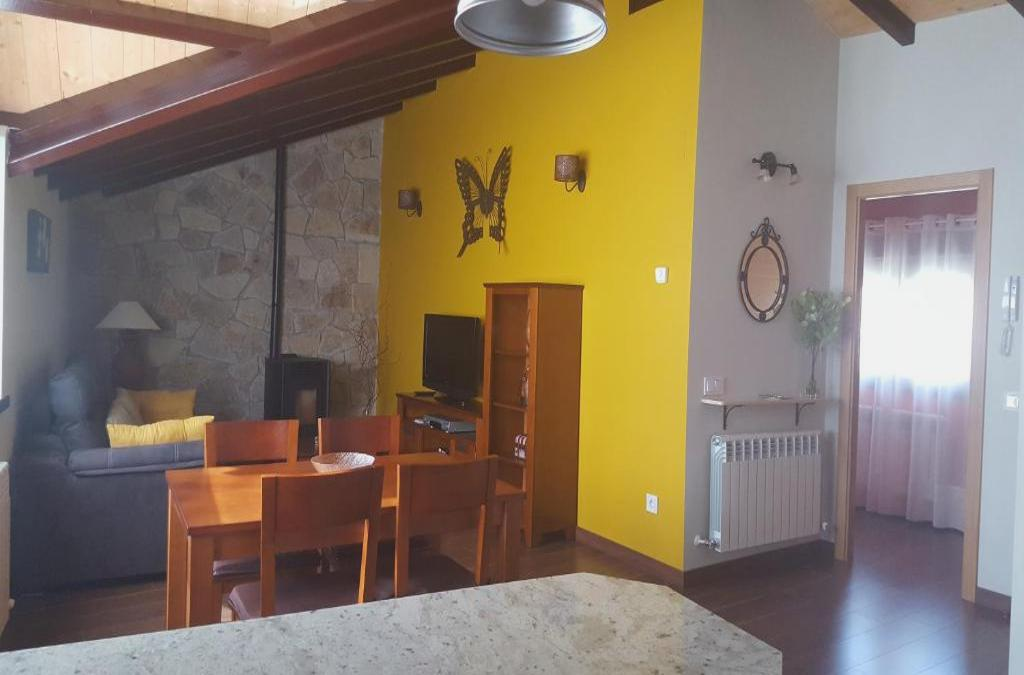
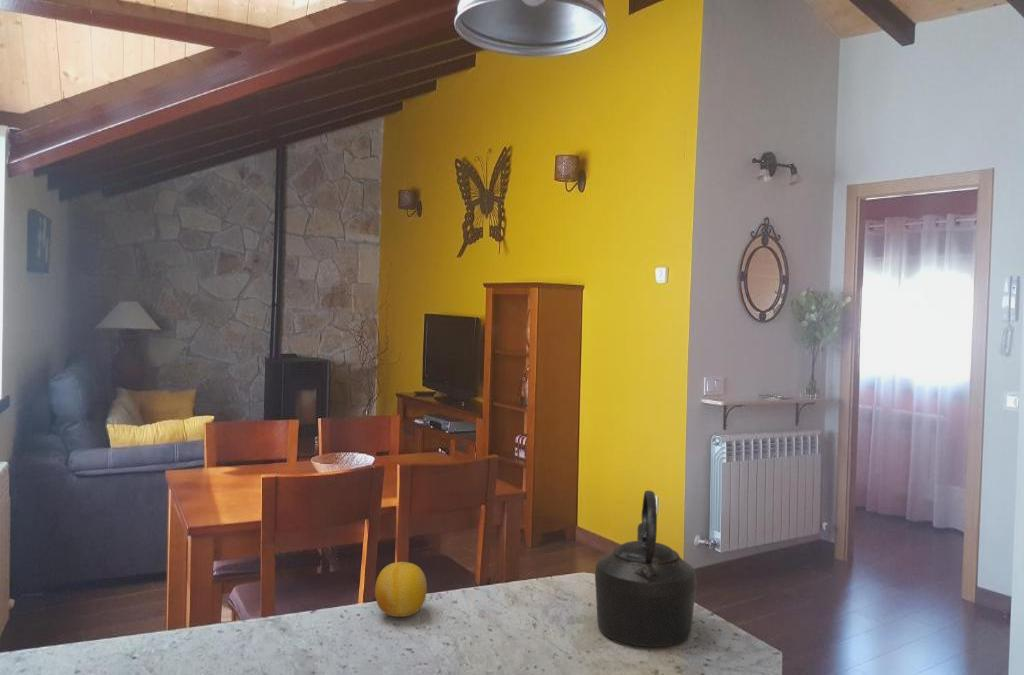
+ fruit (401, 589)
+ kettle (644, 553)
